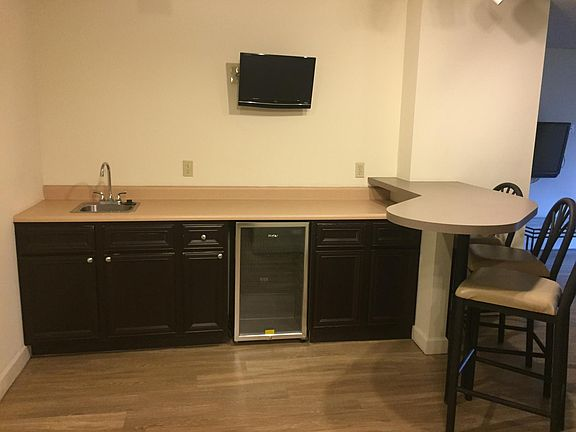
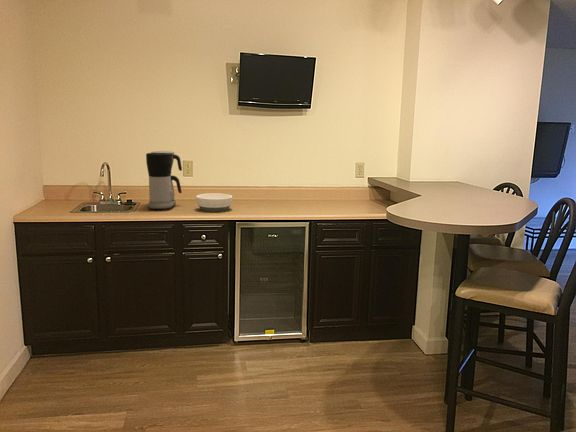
+ bowl (214, 202)
+ coffee maker (164, 179)
